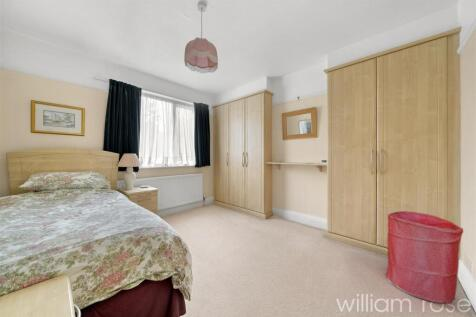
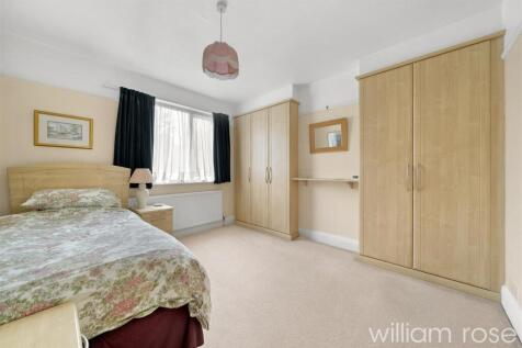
- laundry hamper (420, 251)
